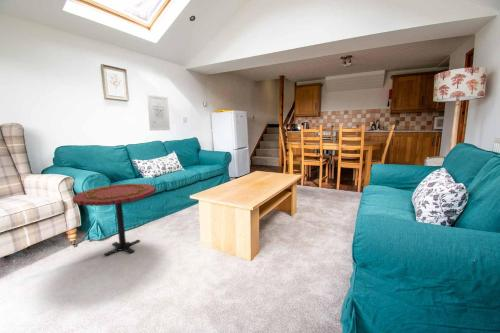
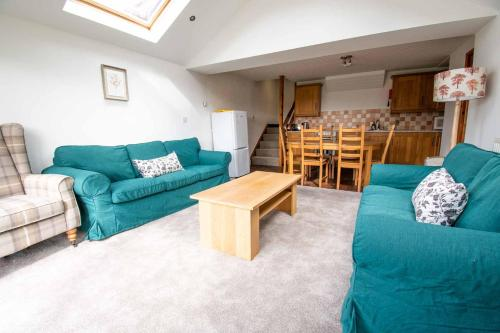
- side table (120, 219)
- wall art (159, 113)
